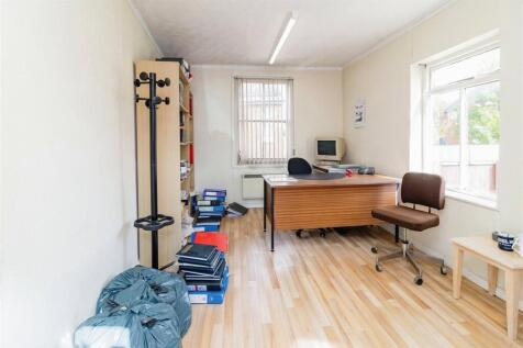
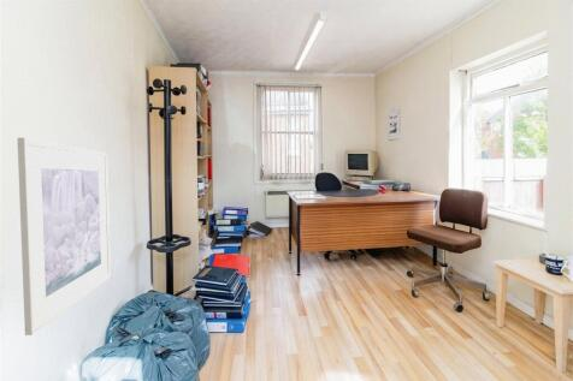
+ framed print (75, 224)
